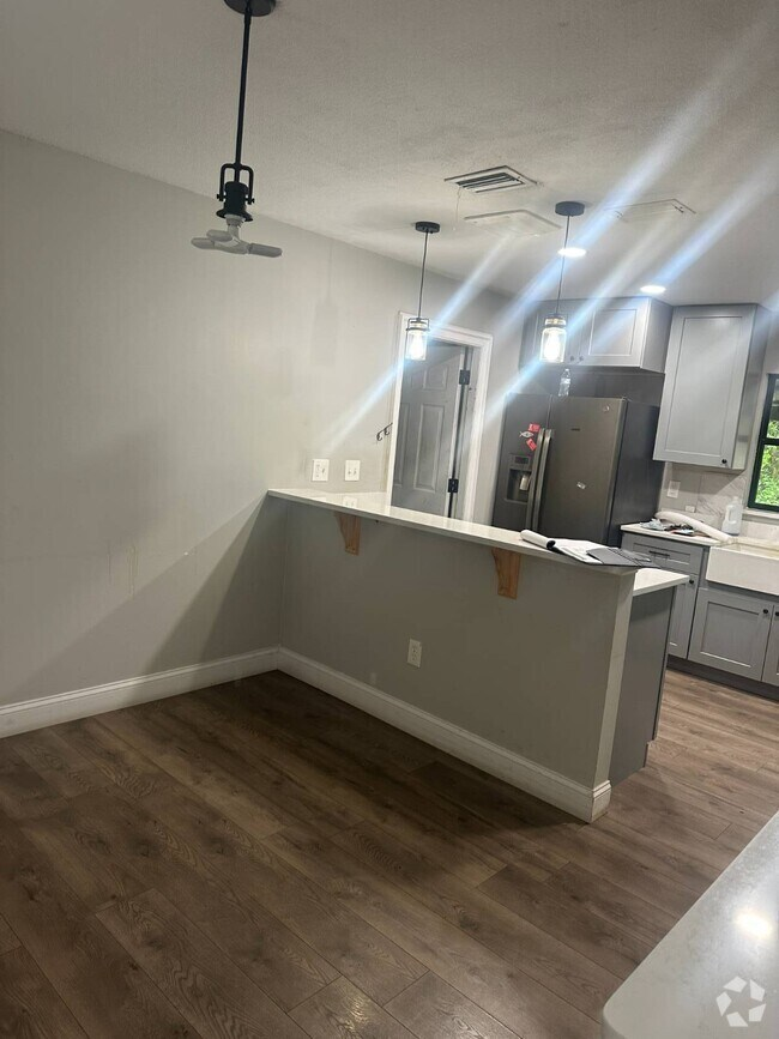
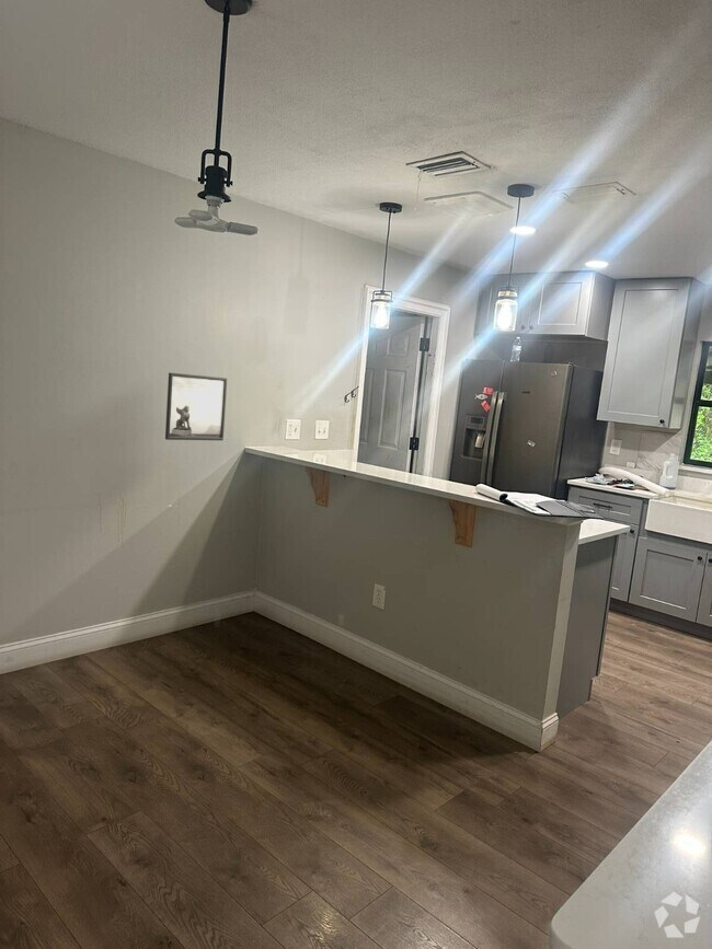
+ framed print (196, 407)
